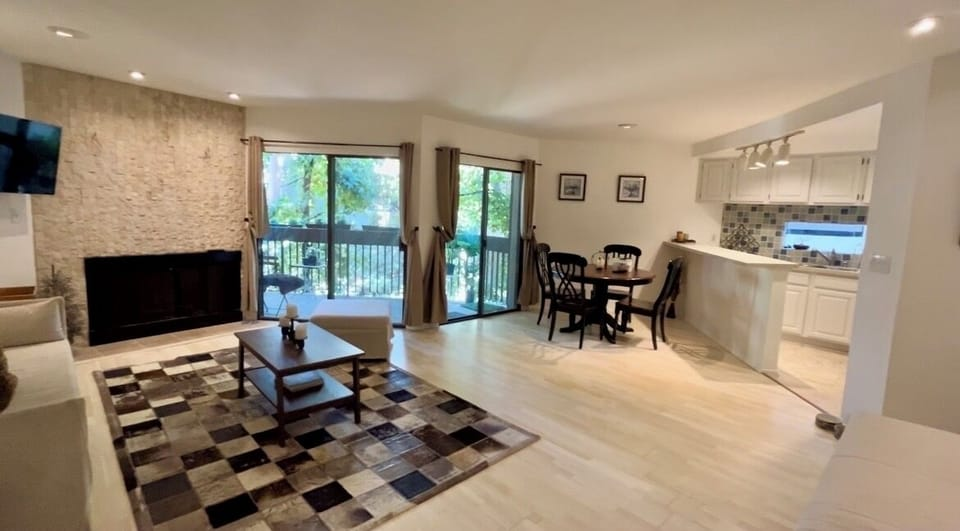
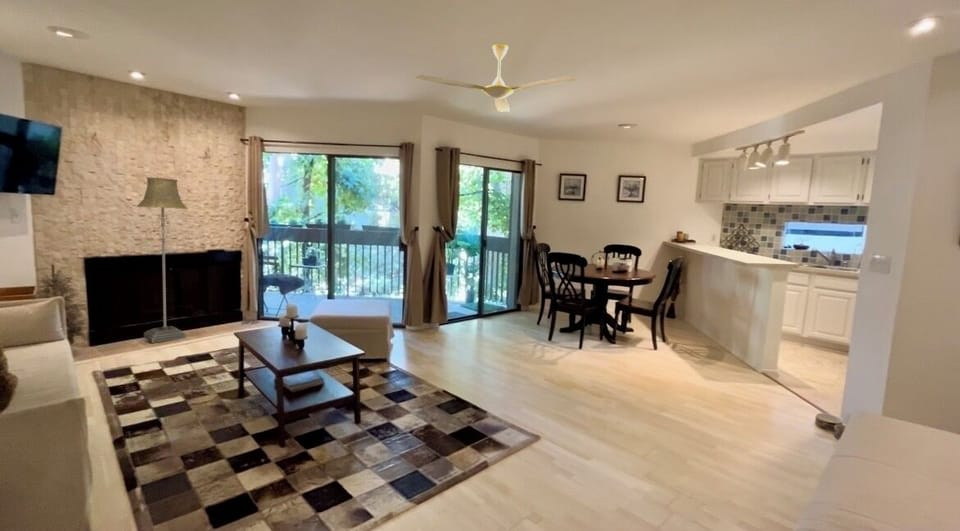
+ floor lamp (163, 259)
+ ceiling fan (495, 79)
